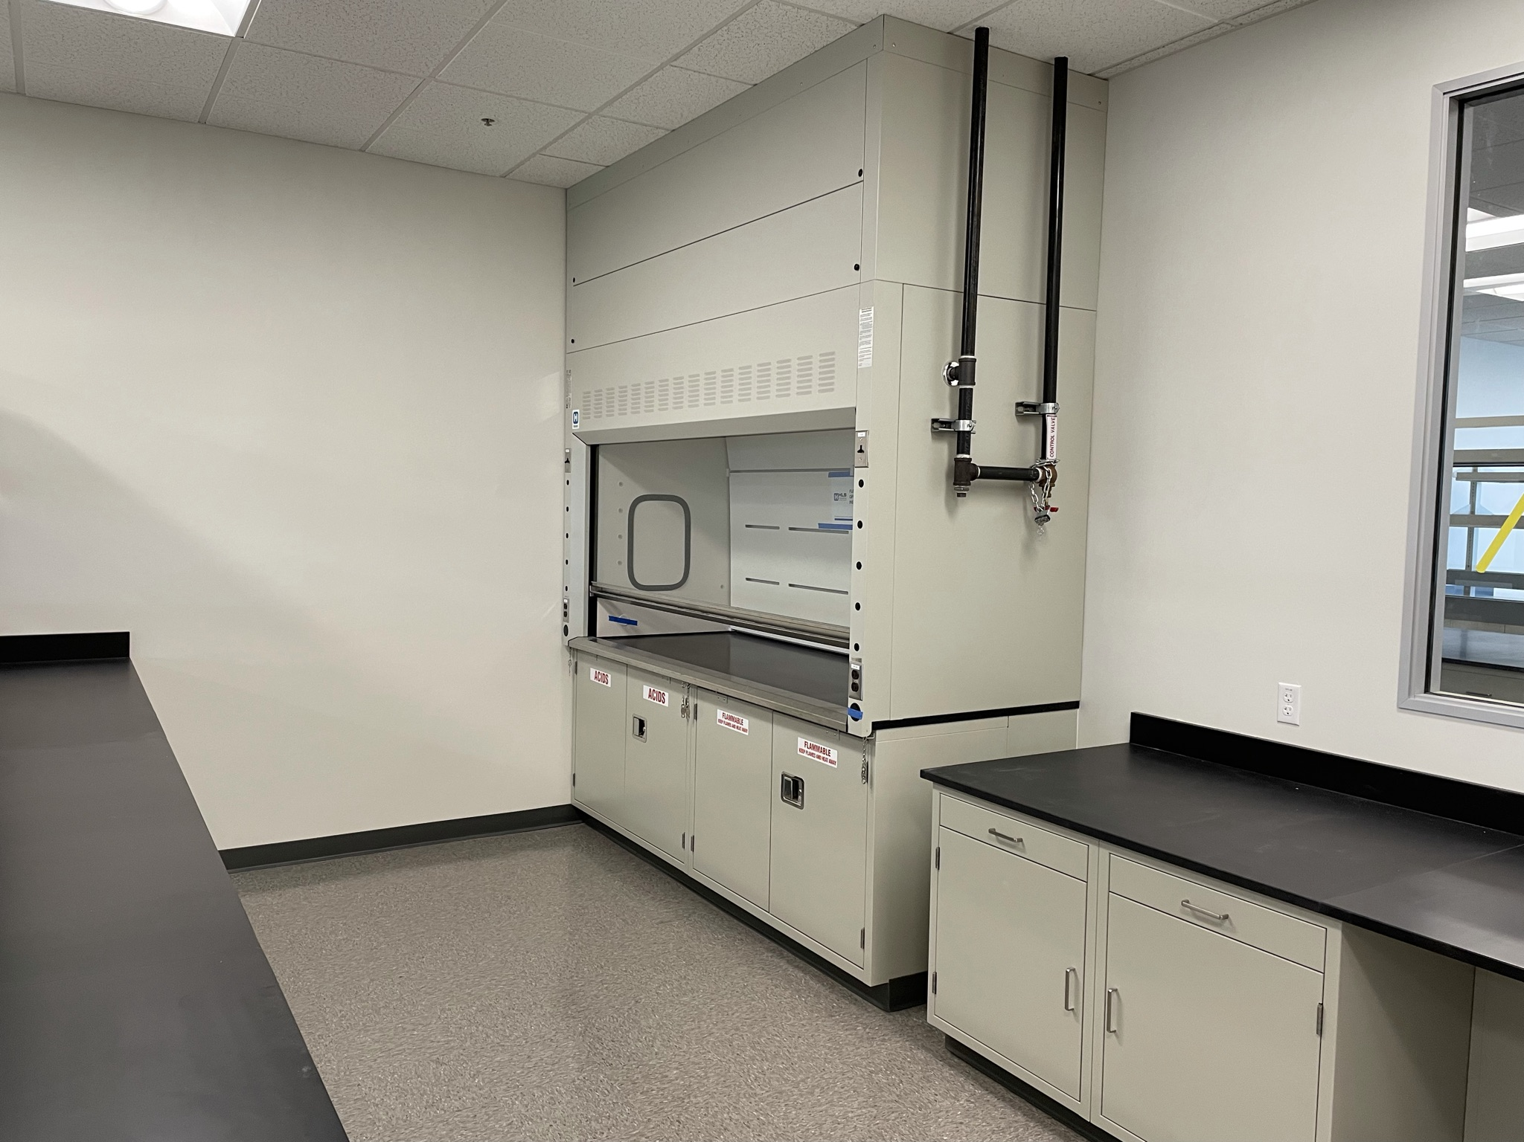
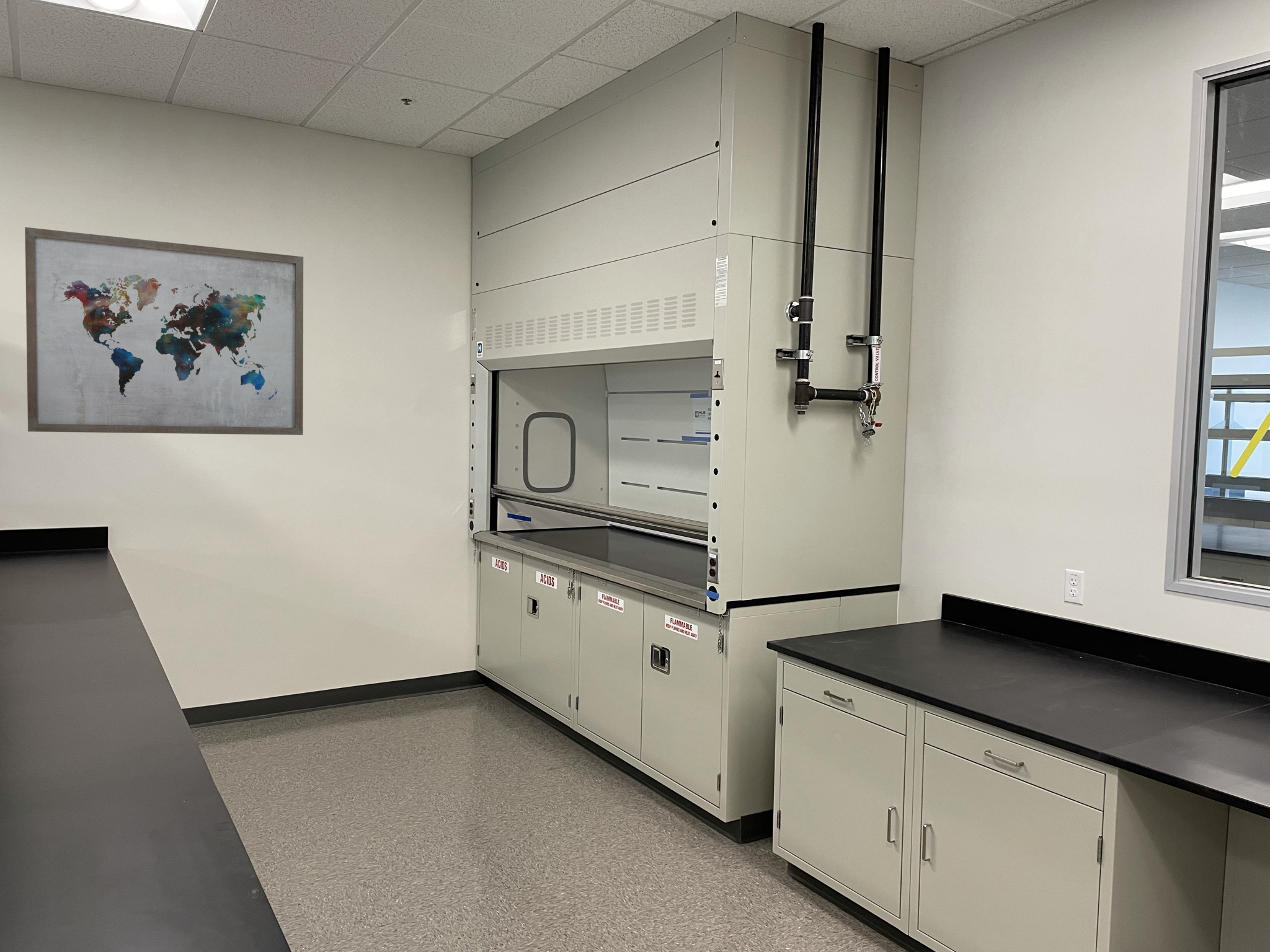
+ wall art (174, 338)
